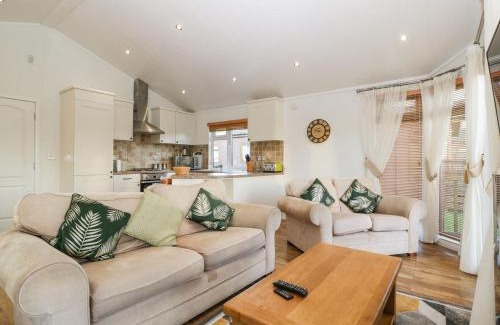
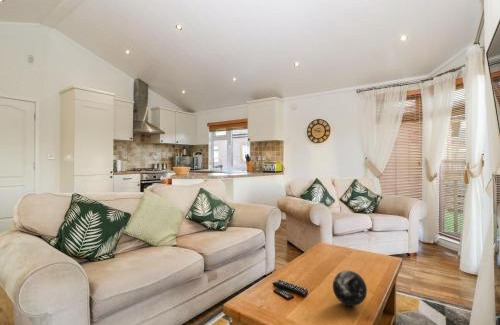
+ decorative orb (349, 287)
